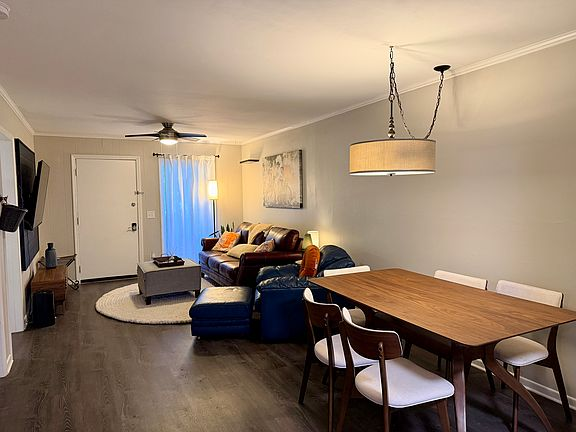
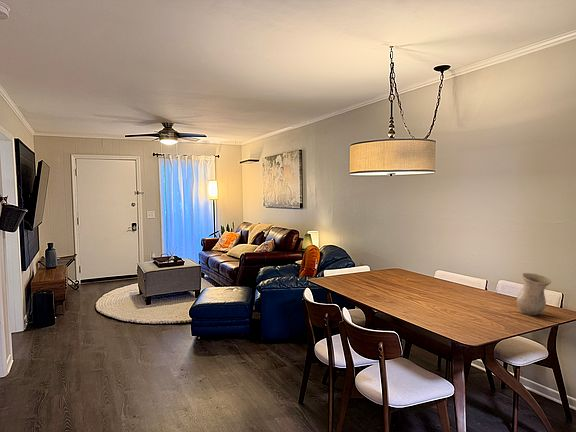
+ vase (533, 294)
